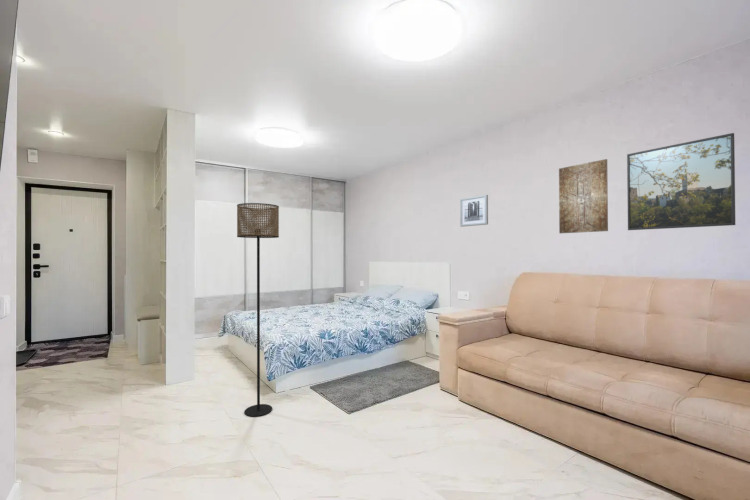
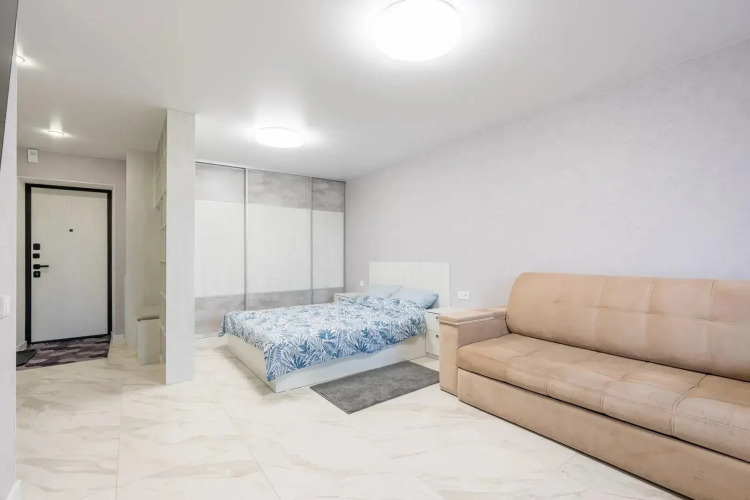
- floor lamp (258, 307)
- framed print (676, 186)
- wall art (582, 198)
- wall art (473, 211)
